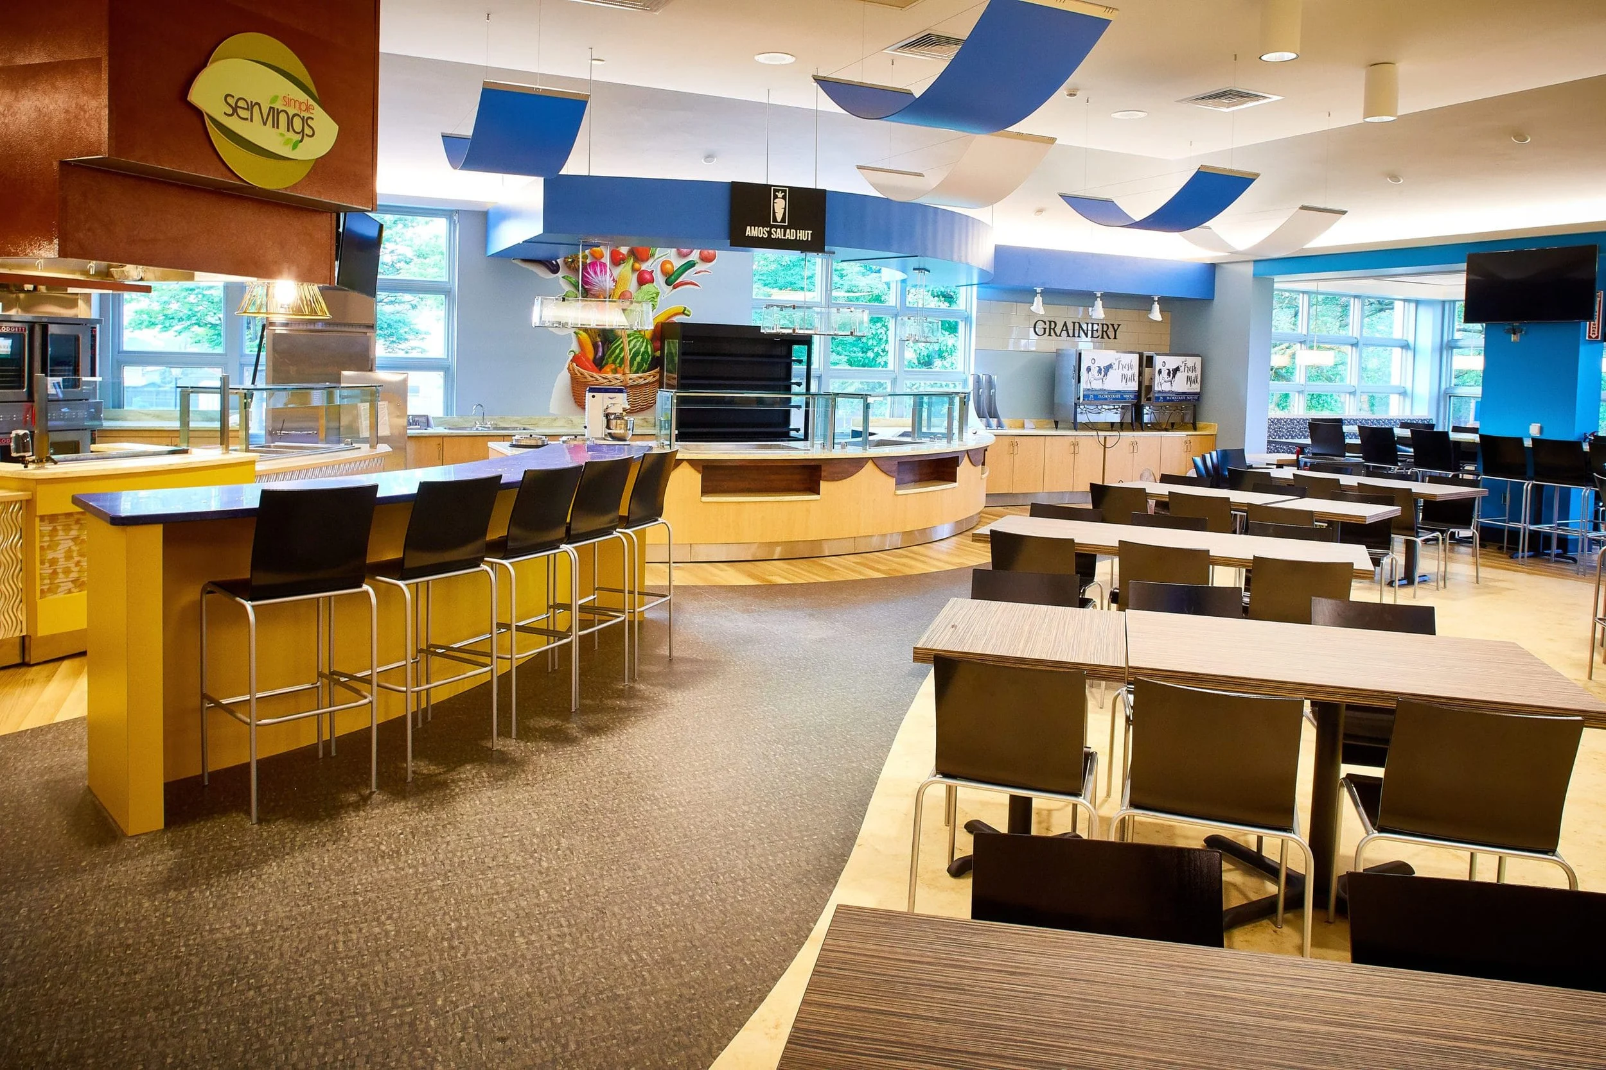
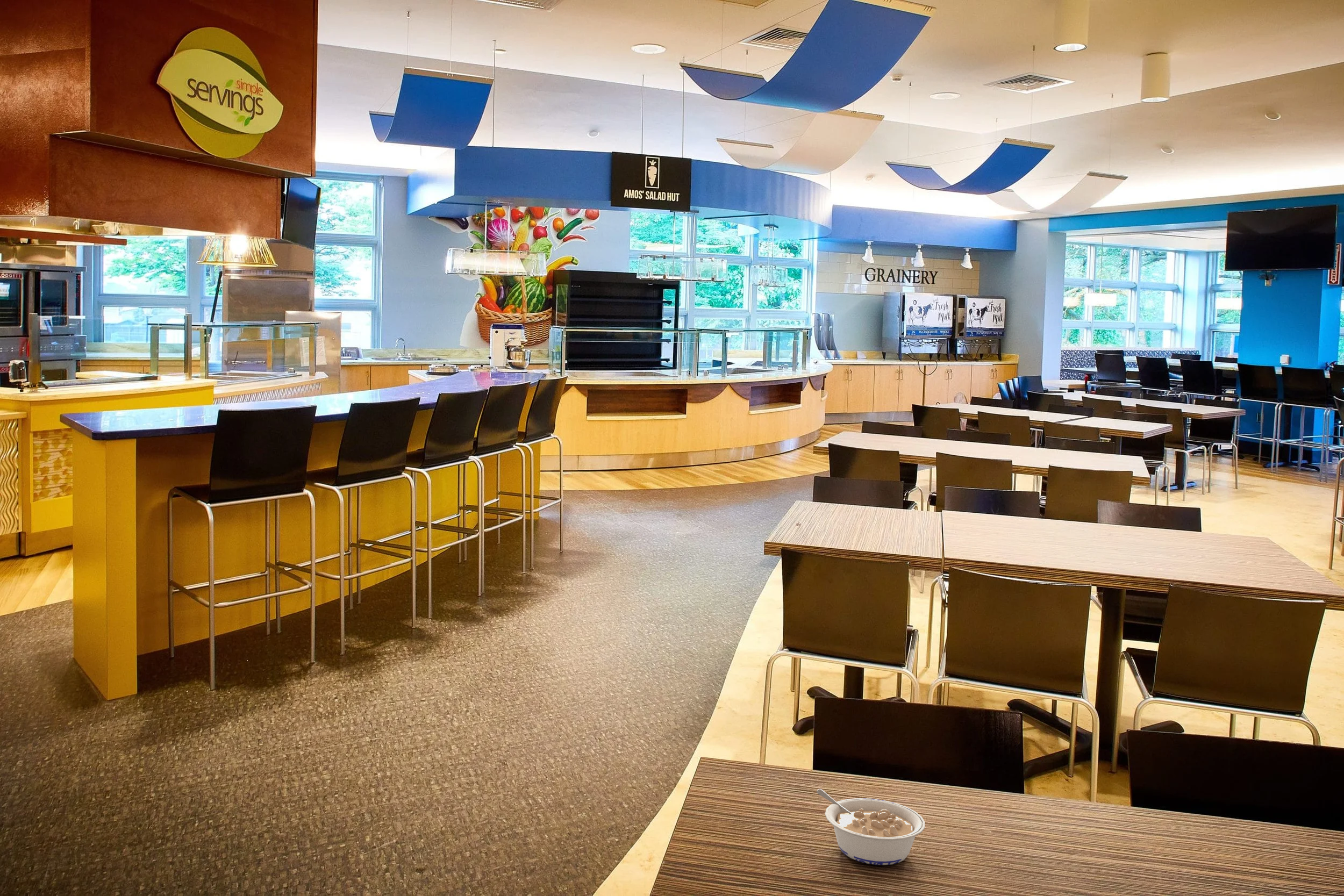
+ legume (870, 830)
